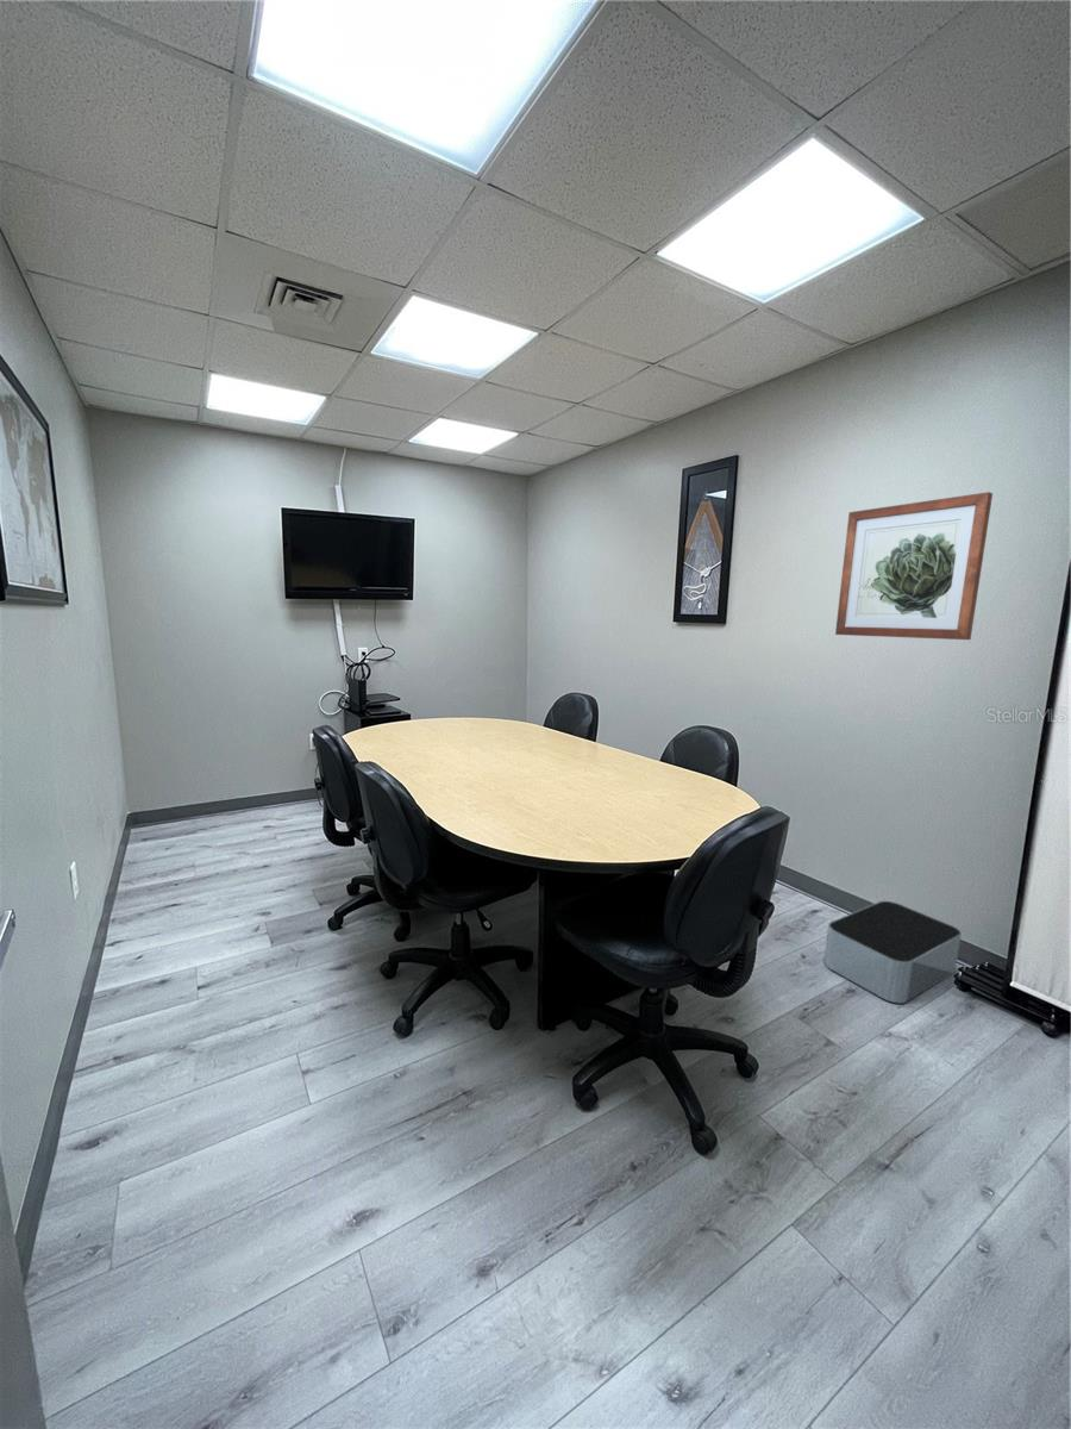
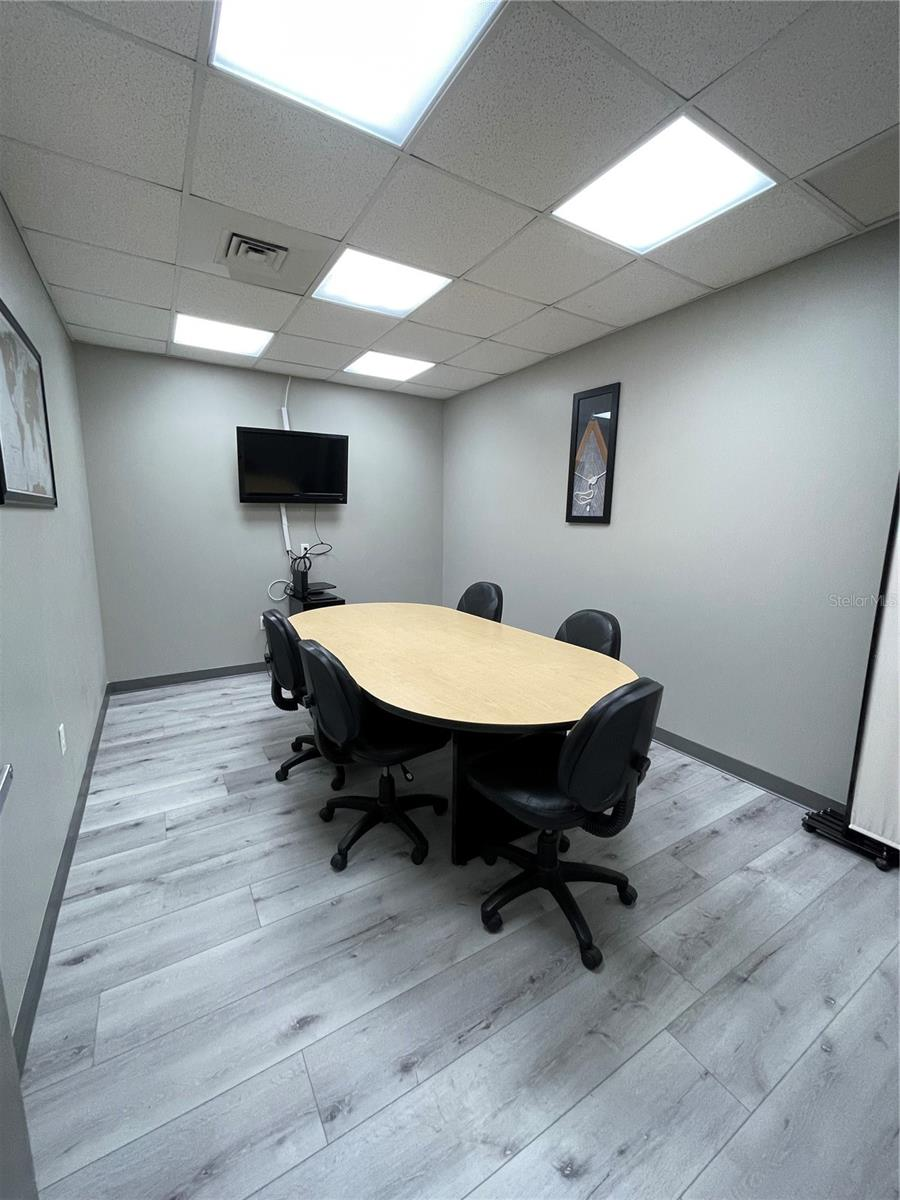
- storage bin (891, 947)
- wall art (904, 570)
